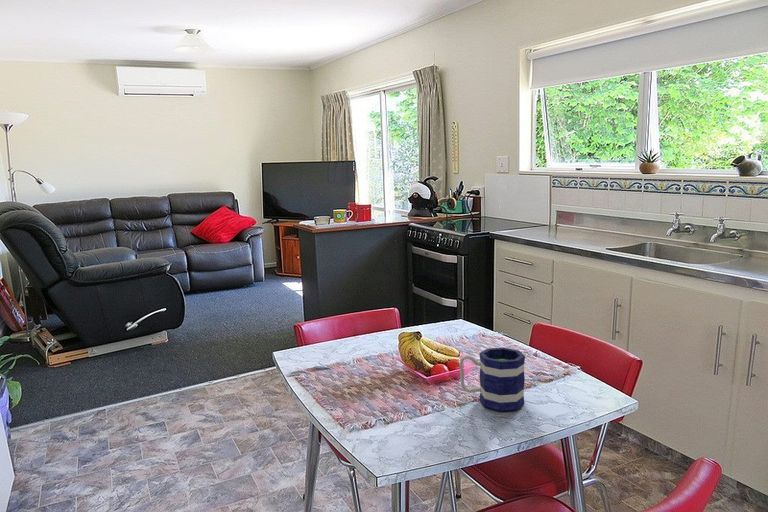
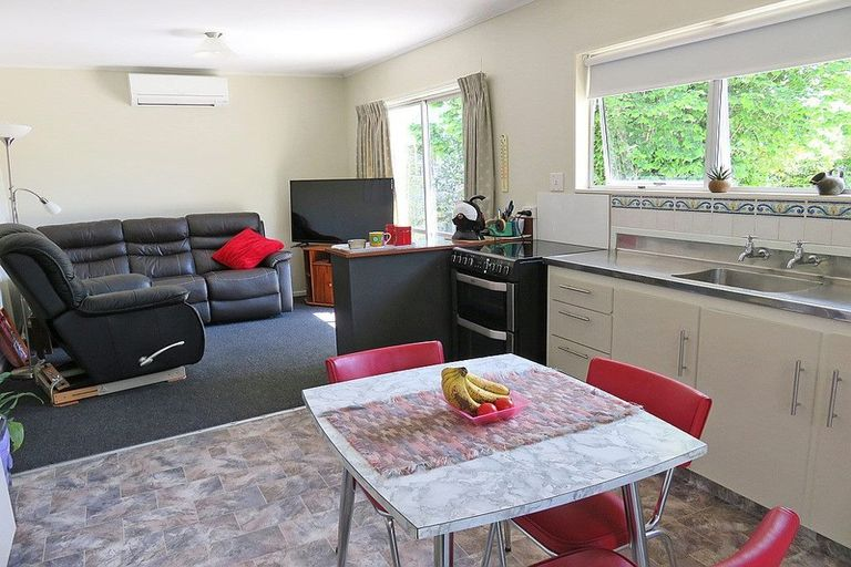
- mug (491, 377)
